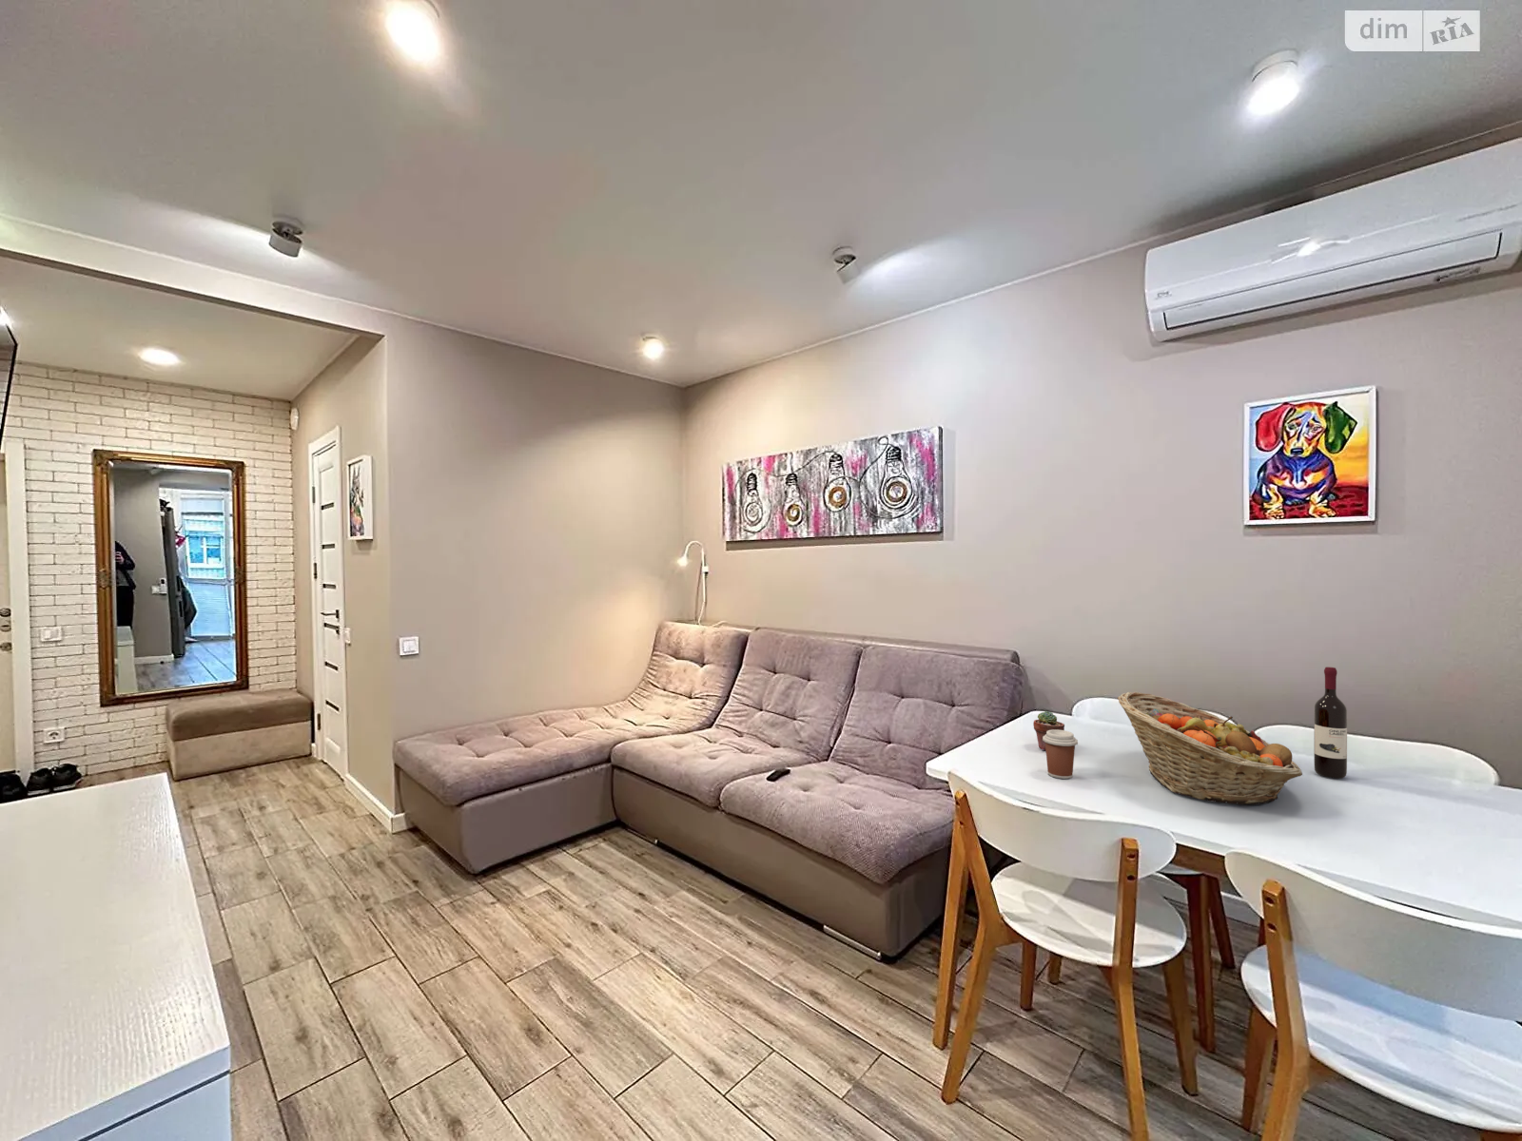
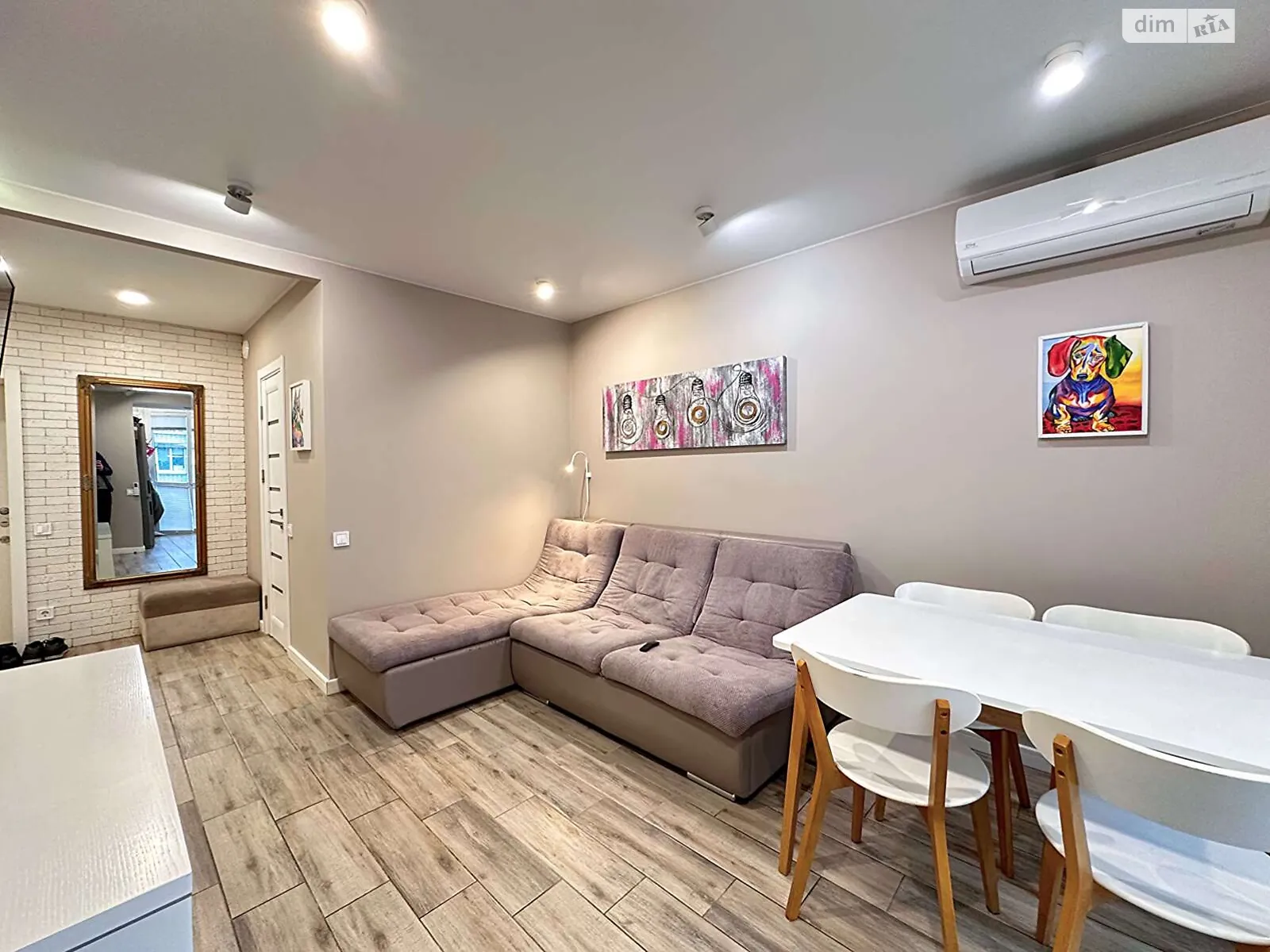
- wine bottle (1330, 720)
- fruit basket (1202, 743)
- potted succulent (1049, 729)
- coffee cup (1059, 753)
